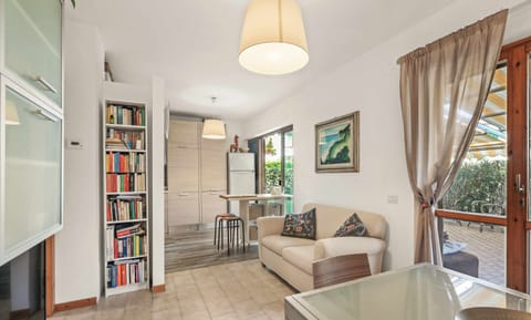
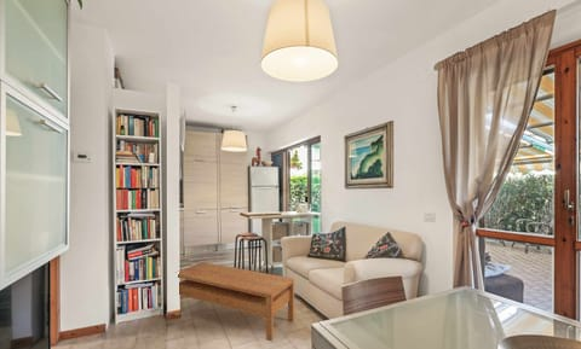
+ coffee table (231, 296)
